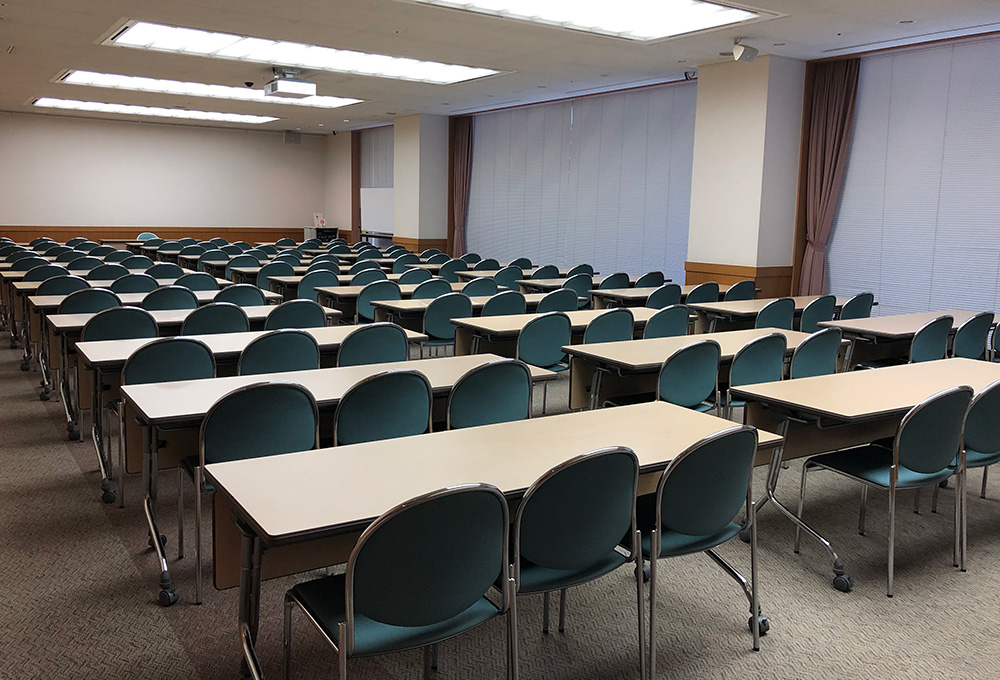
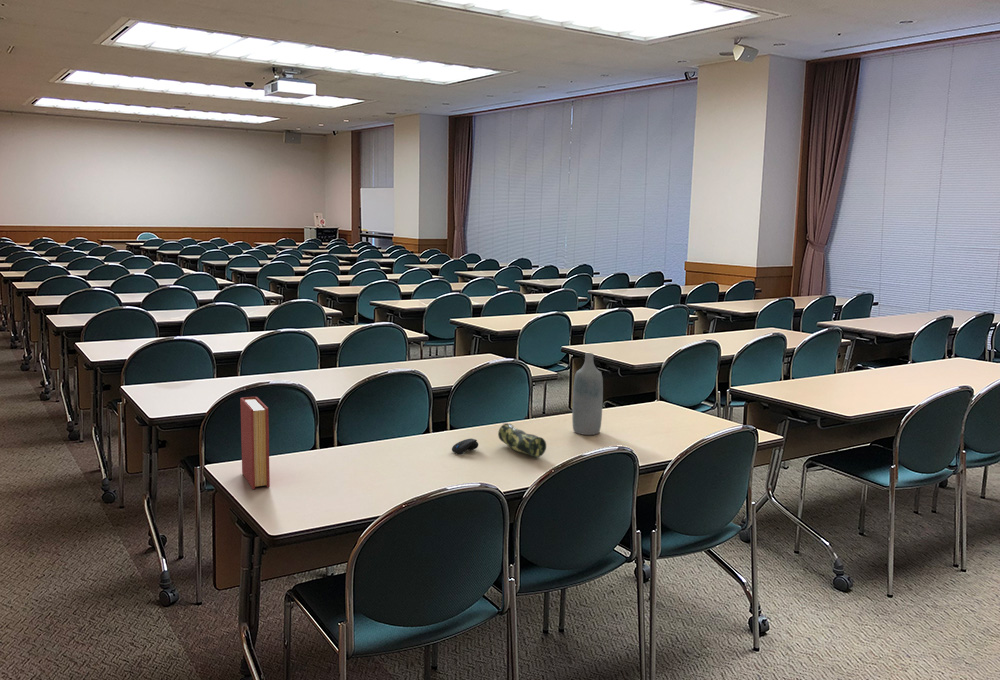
+ pencil case (520, 440)
+ book (254, 441)
+ computer mouse (465, 445)
+ bottle (587, 392)
